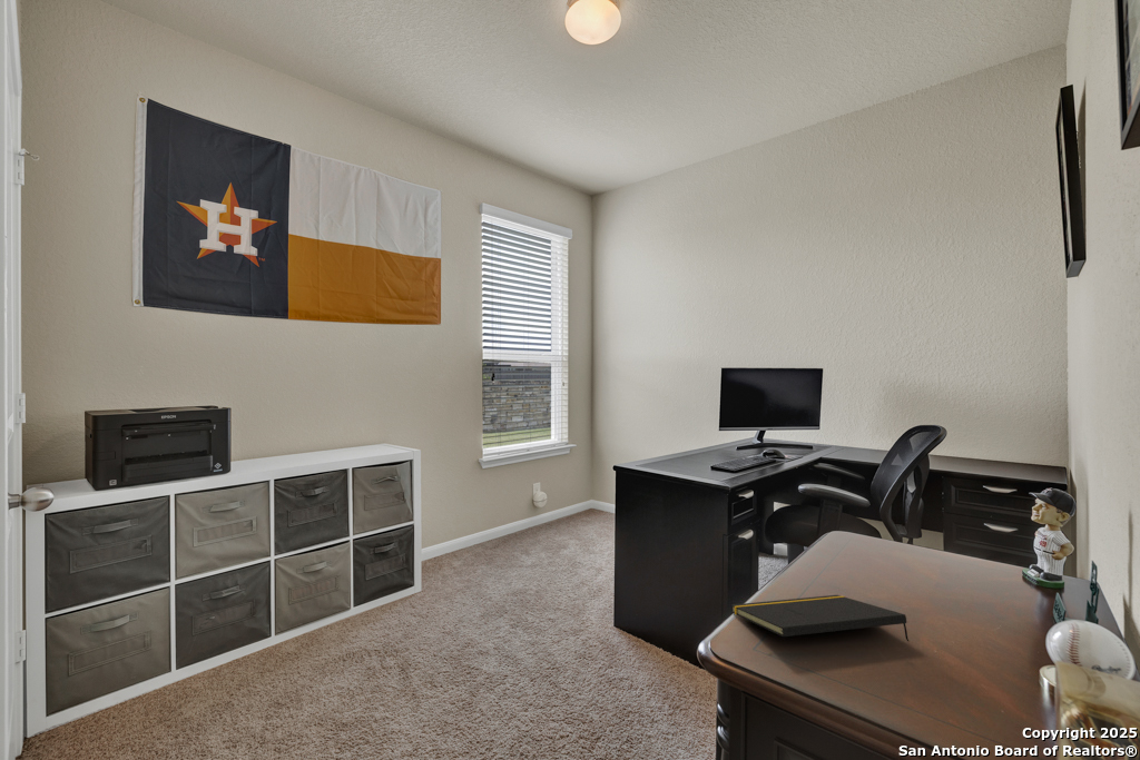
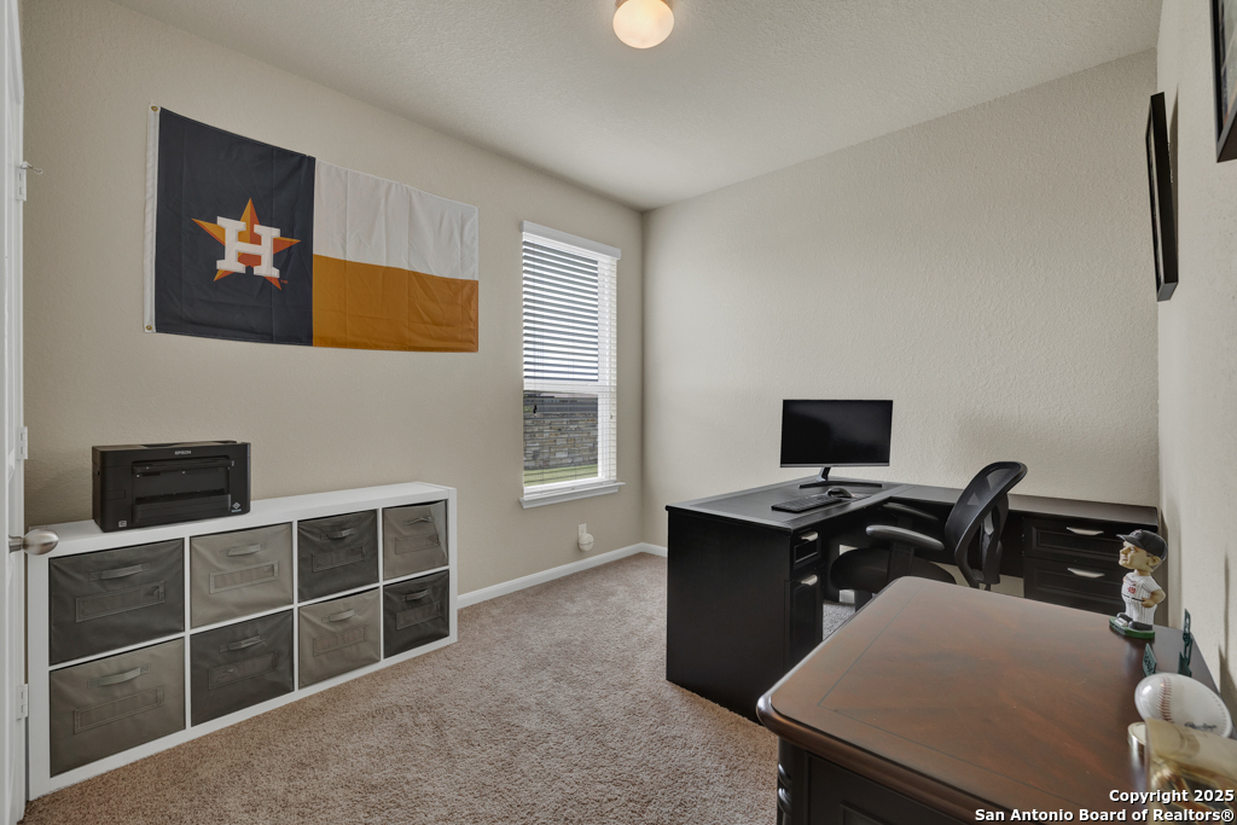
- notepad (813, 613)
